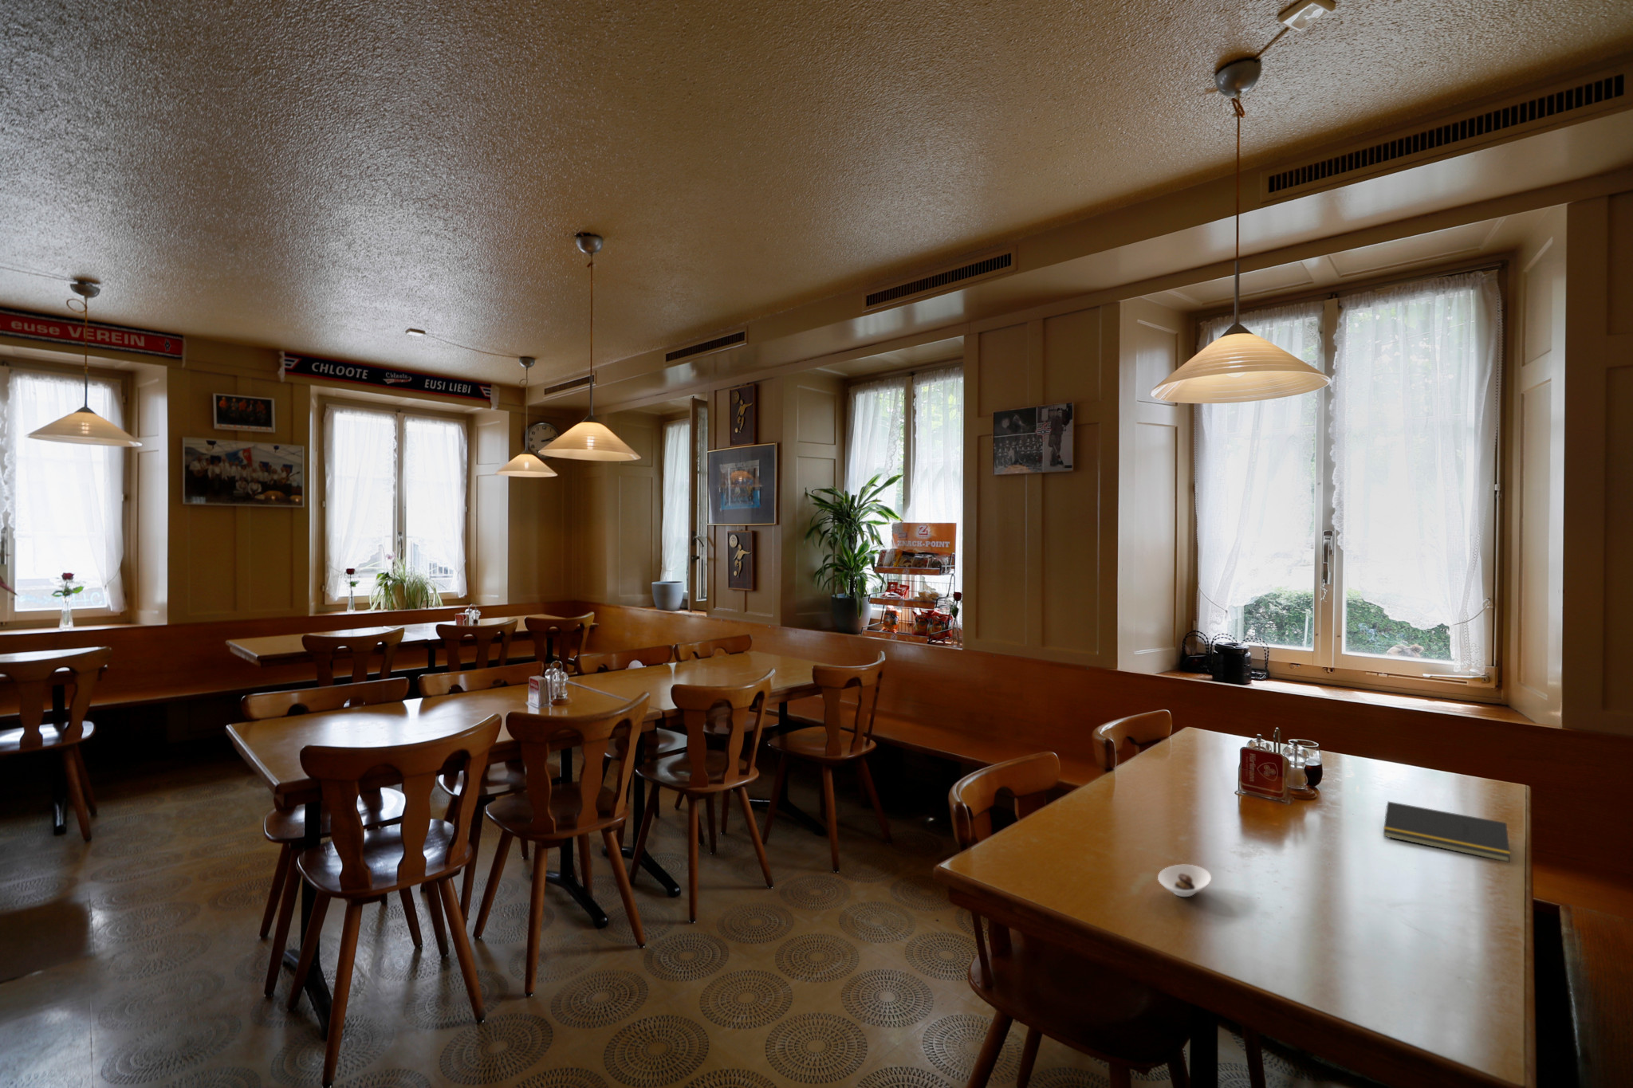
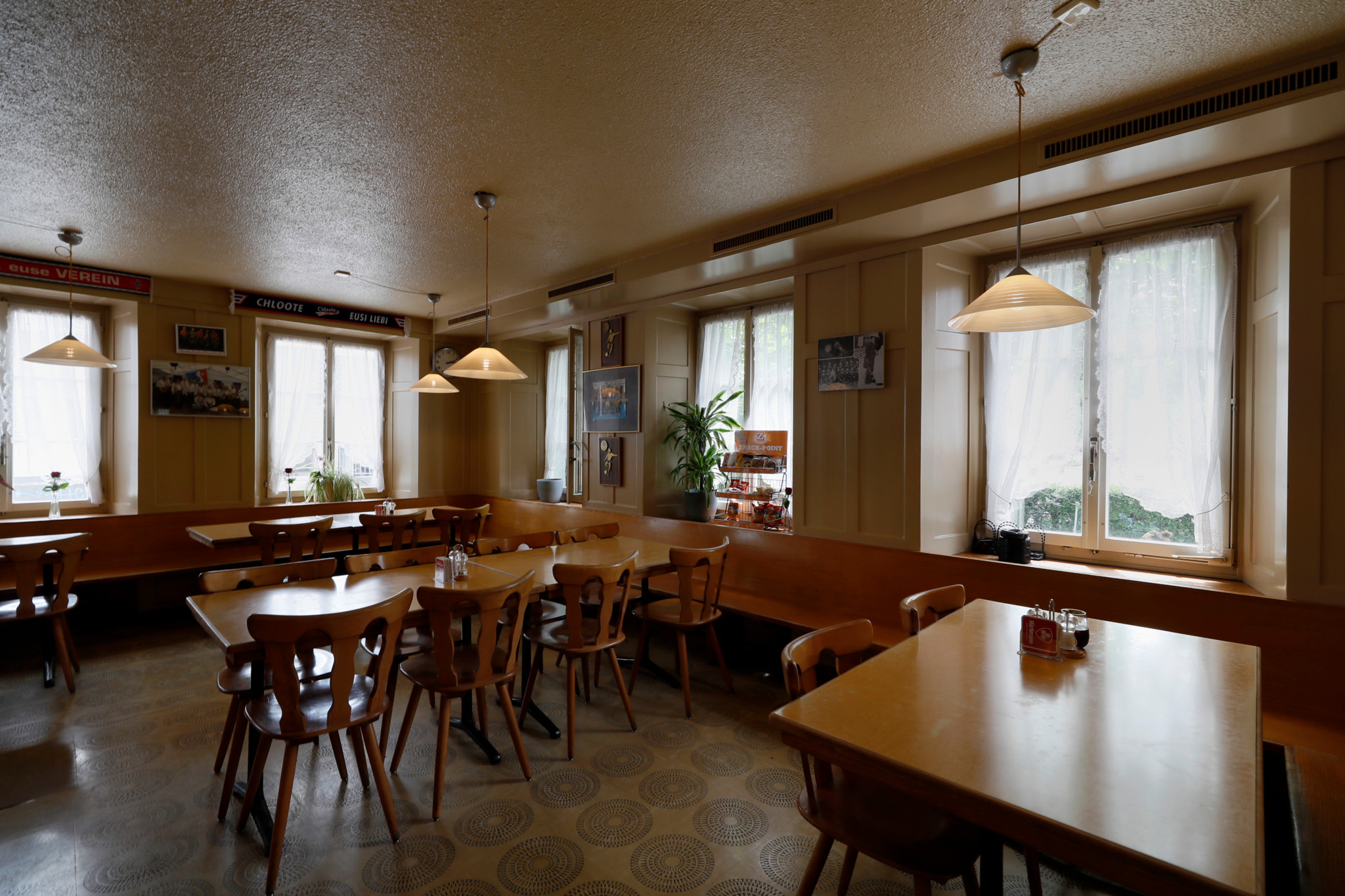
- notepad (1444, 829)
- saucer (1184, 882)
